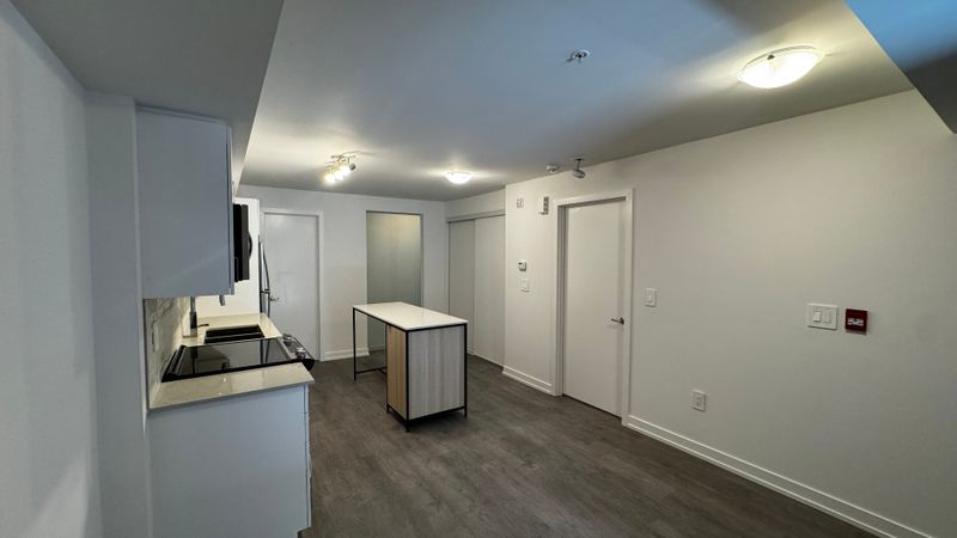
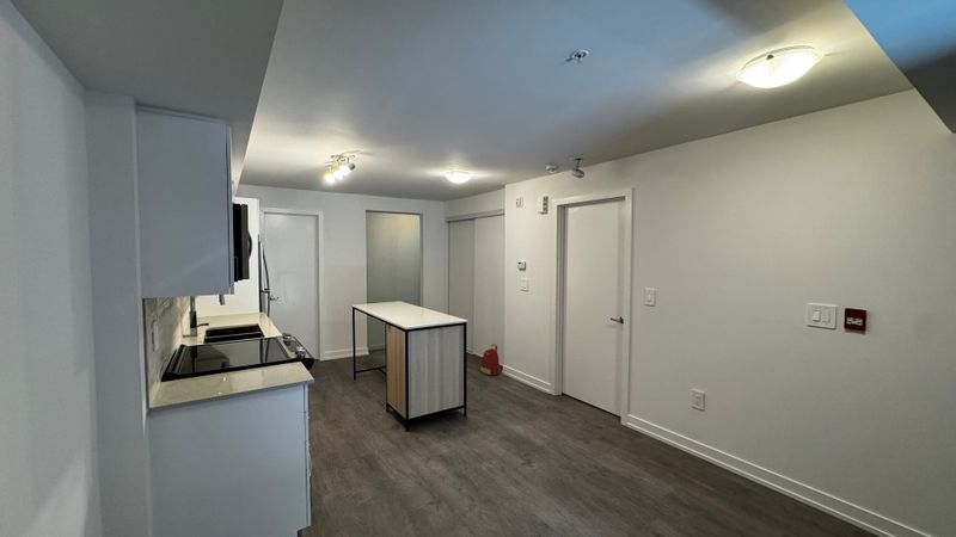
+ backpack (490, 358)
